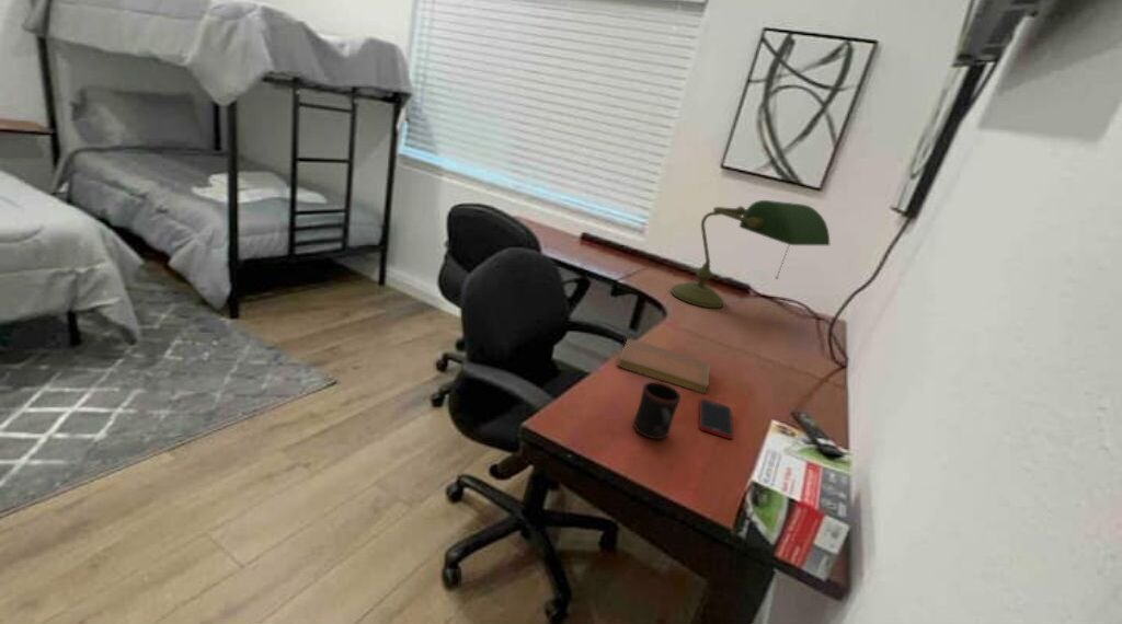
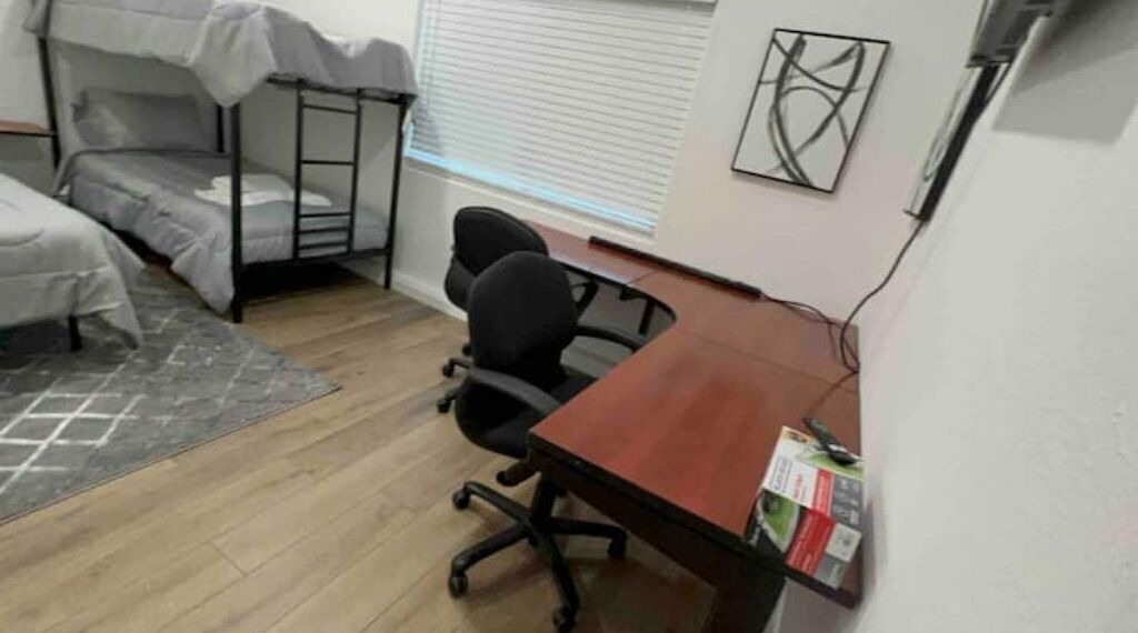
- desk lamp (751, 231)
- cell phone (715, 417)
- mug (657, 415)
- notebook (664, 363)
